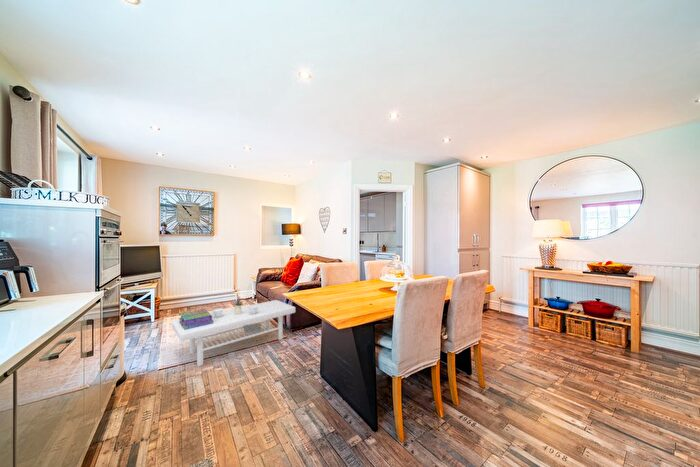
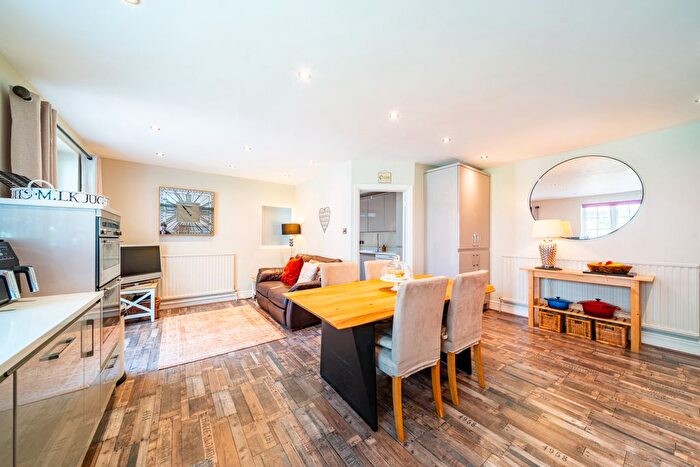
- stack of books (195, 317)
- coffee table (238, 320)
